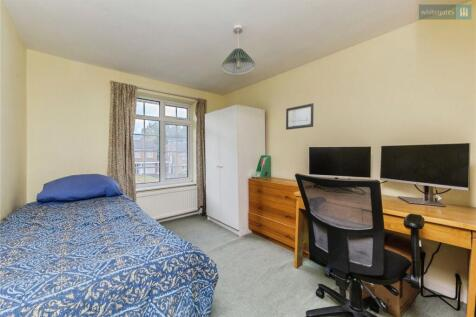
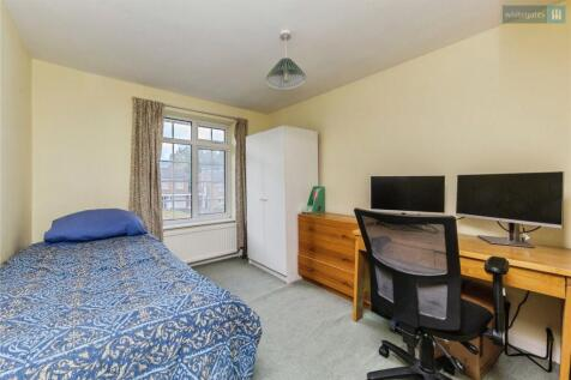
- wall art (299, 117)
